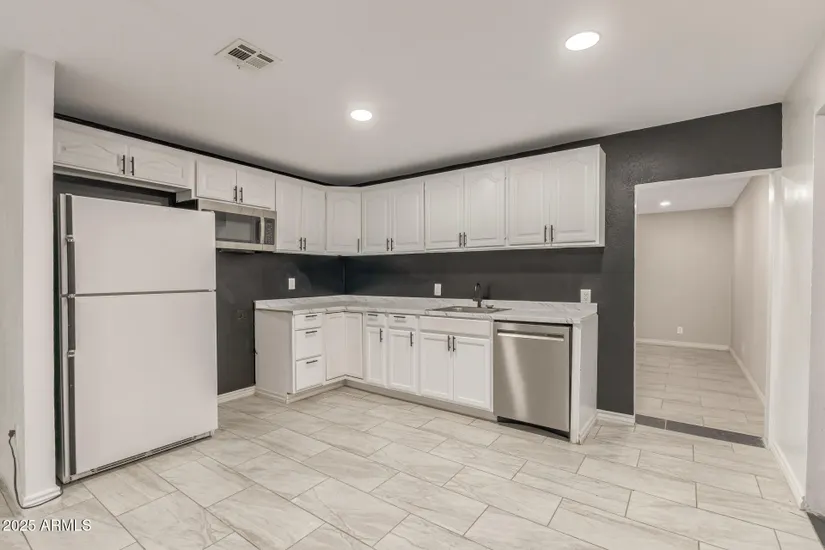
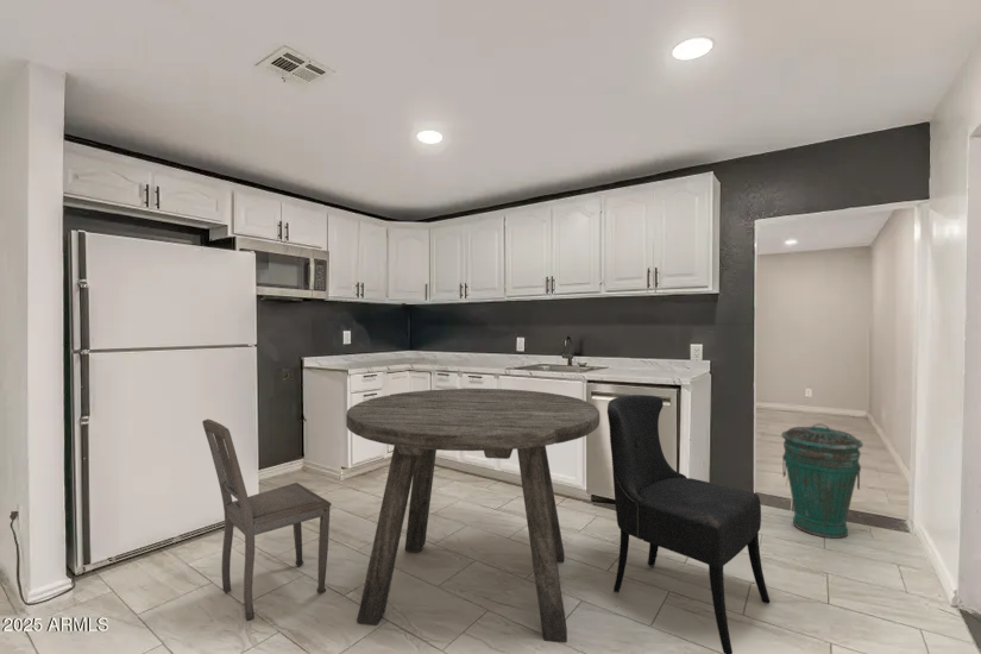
+ dining chair (688, 502)
+ round table (486, 457)
+ trash can (819, 476)
+ dining chair (271, 503)
